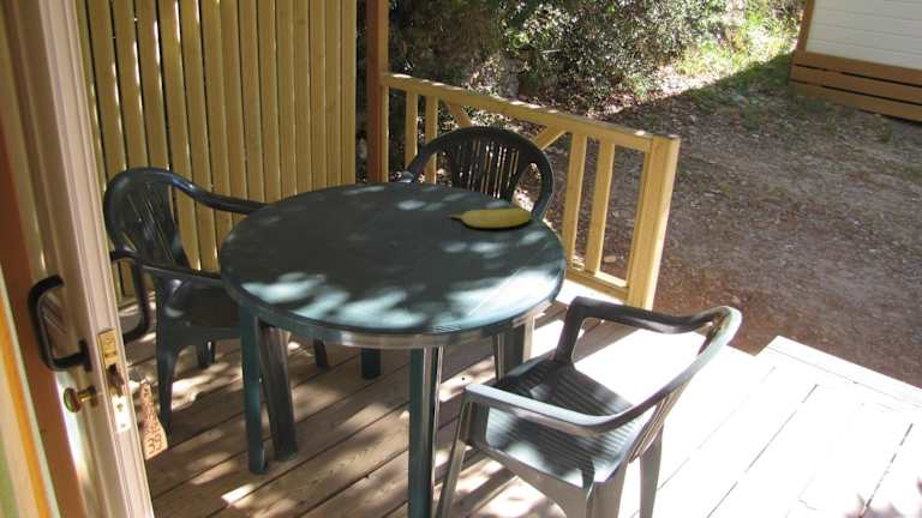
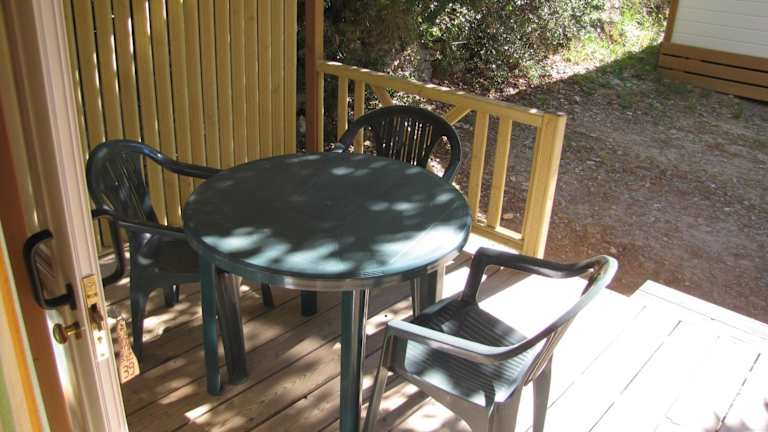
- banana (492, 211)
